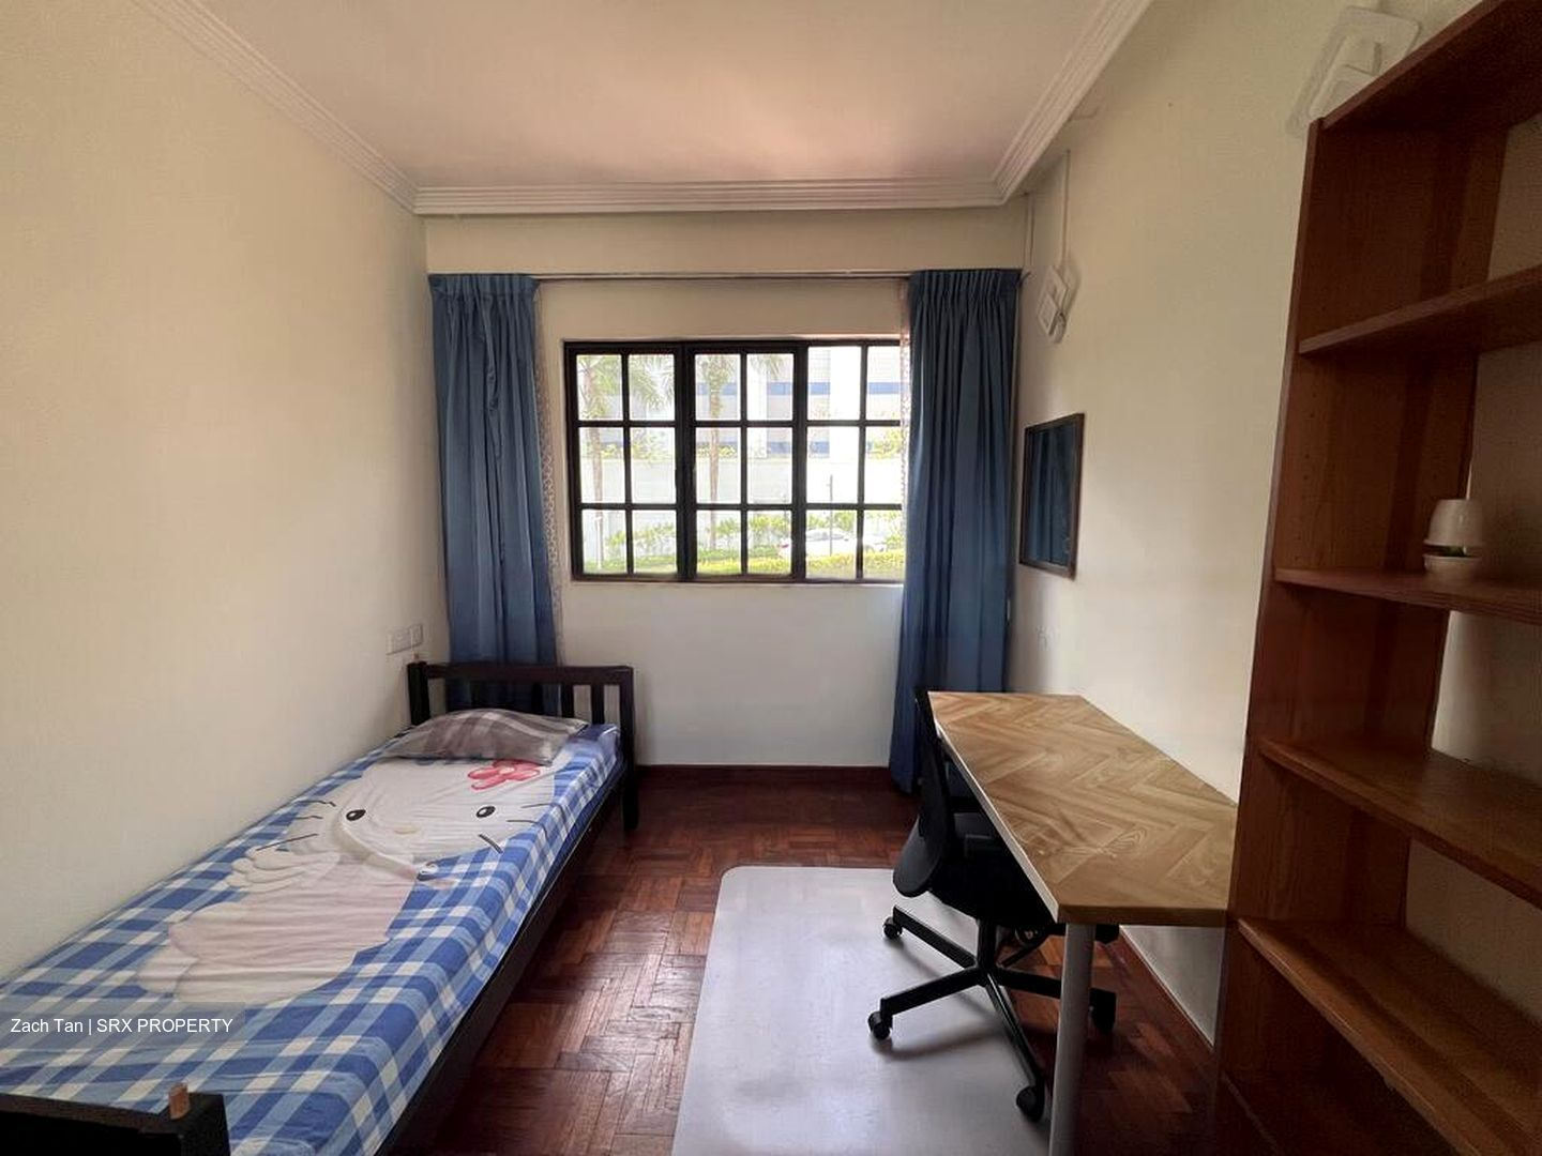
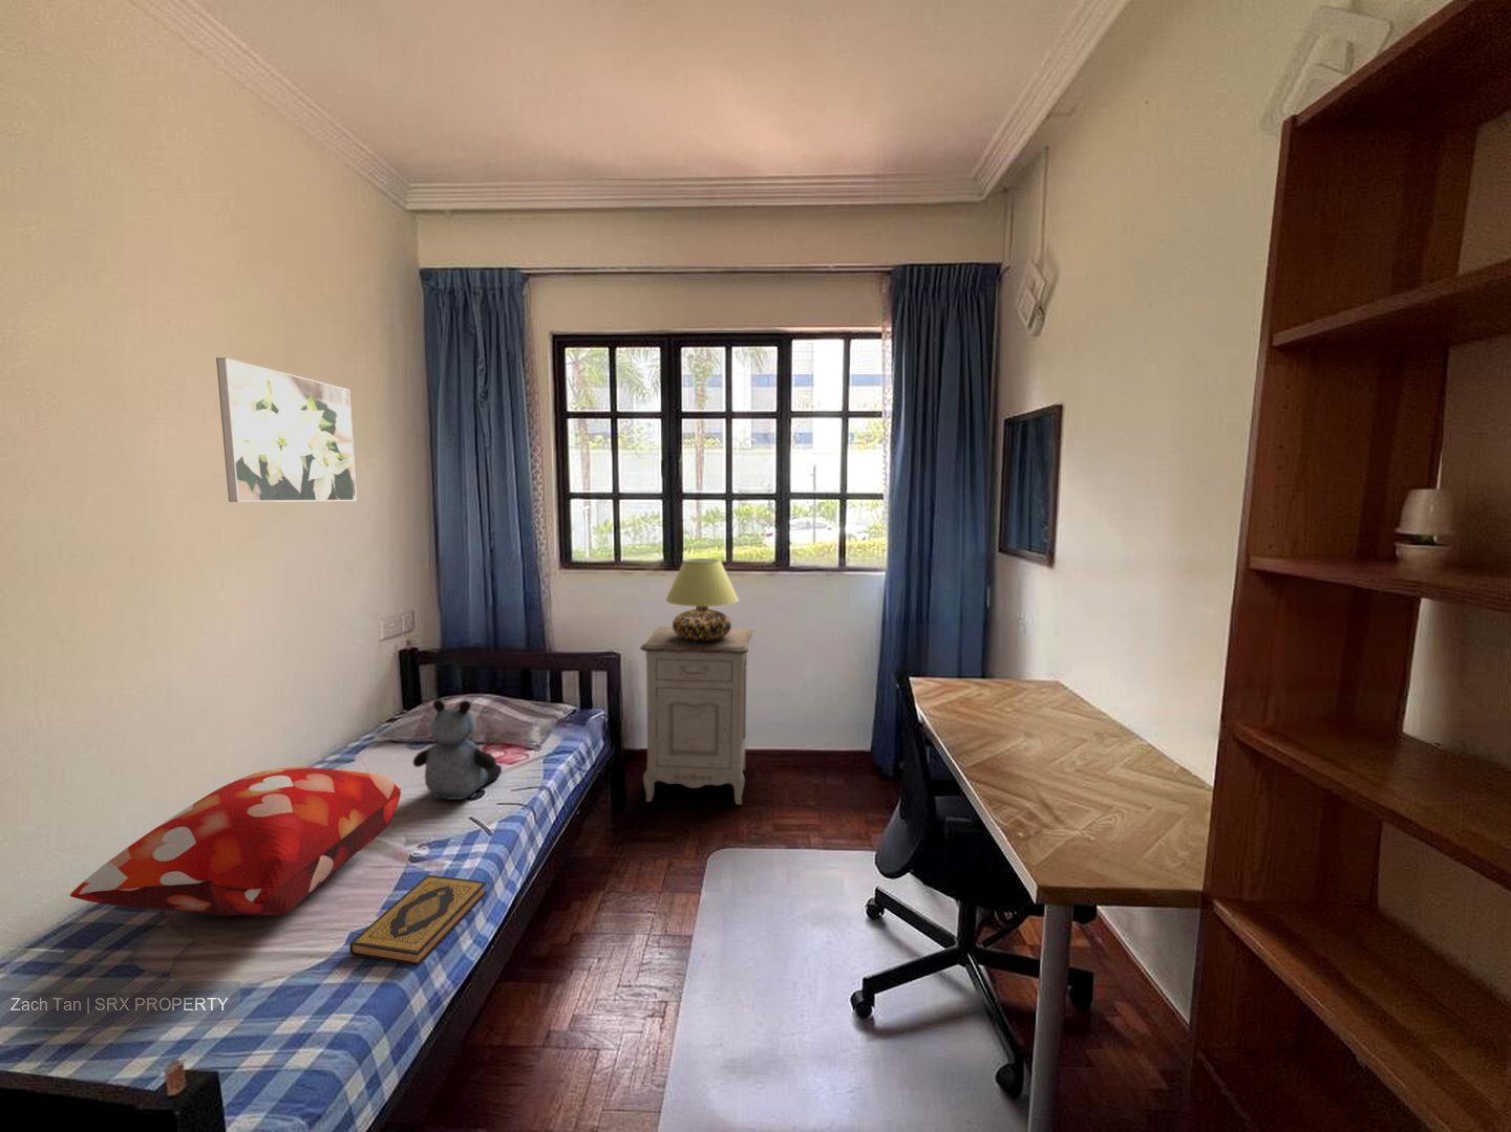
+ teddy bear (462, 742)
+ table lamp (702, 598)
+ nightstand (697, 712)
+ decorative pillow (264, 834)
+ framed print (296, 439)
+ hardback book (422, 916)
